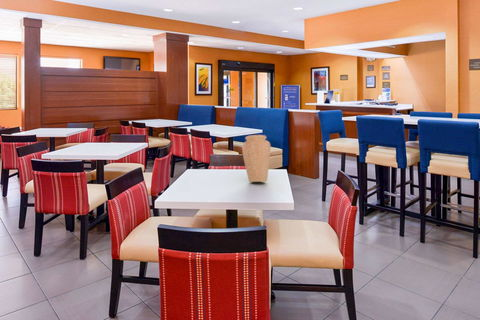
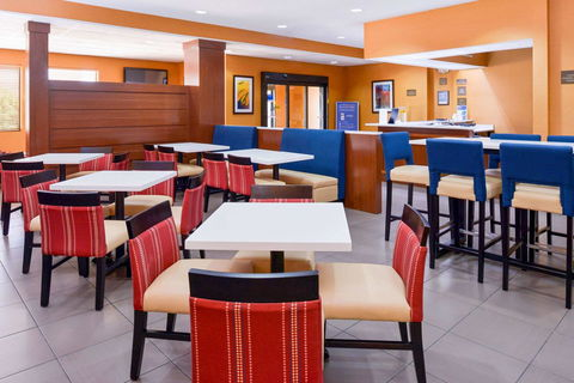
- vase (256, 158)
